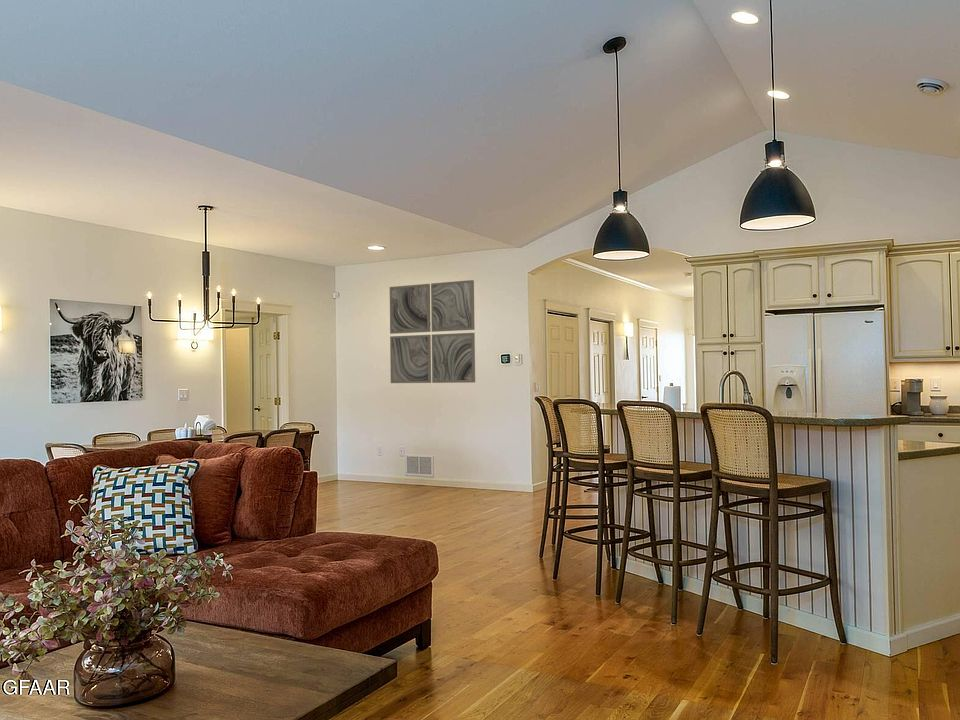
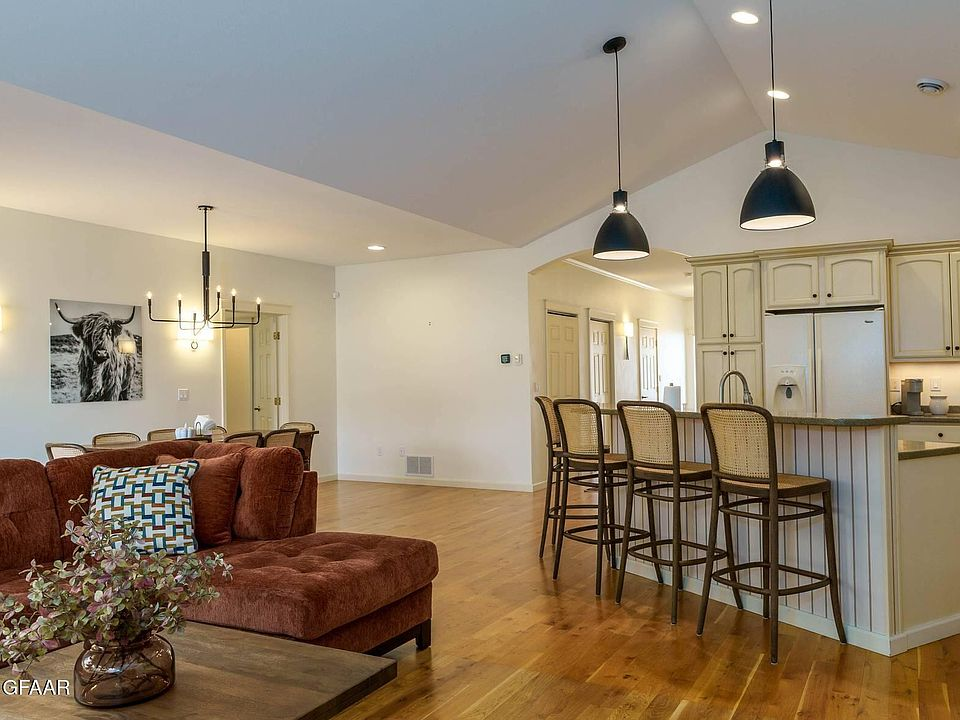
- wall art (430, 331)
